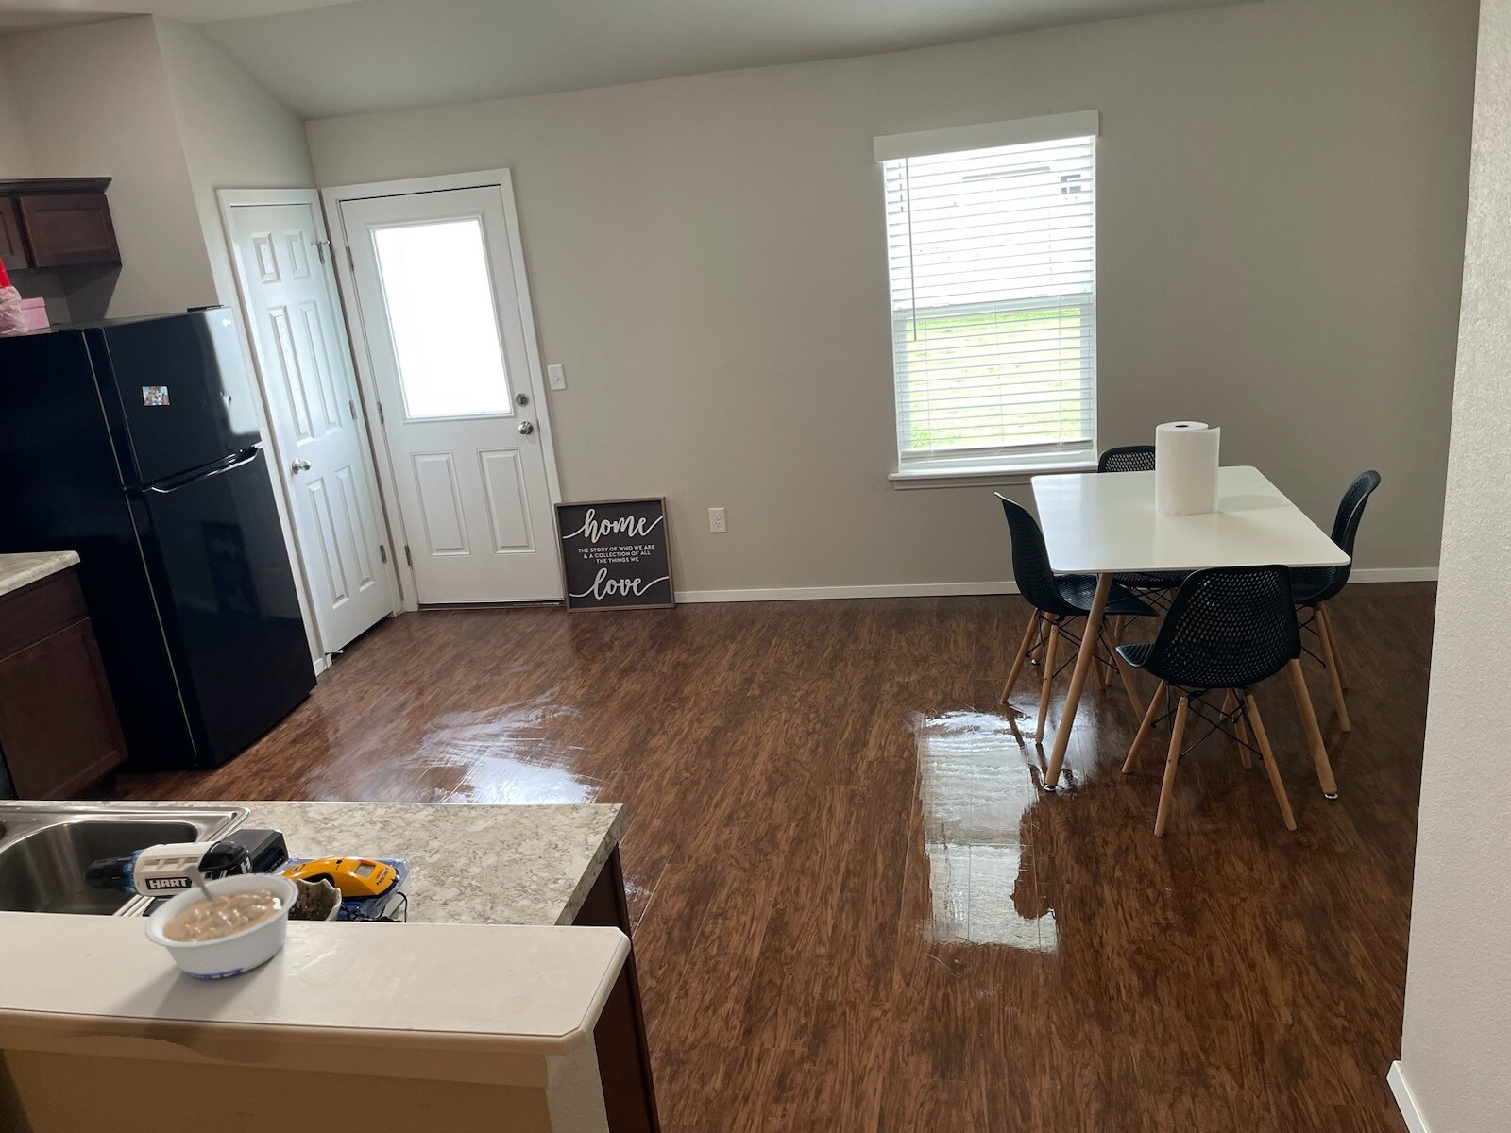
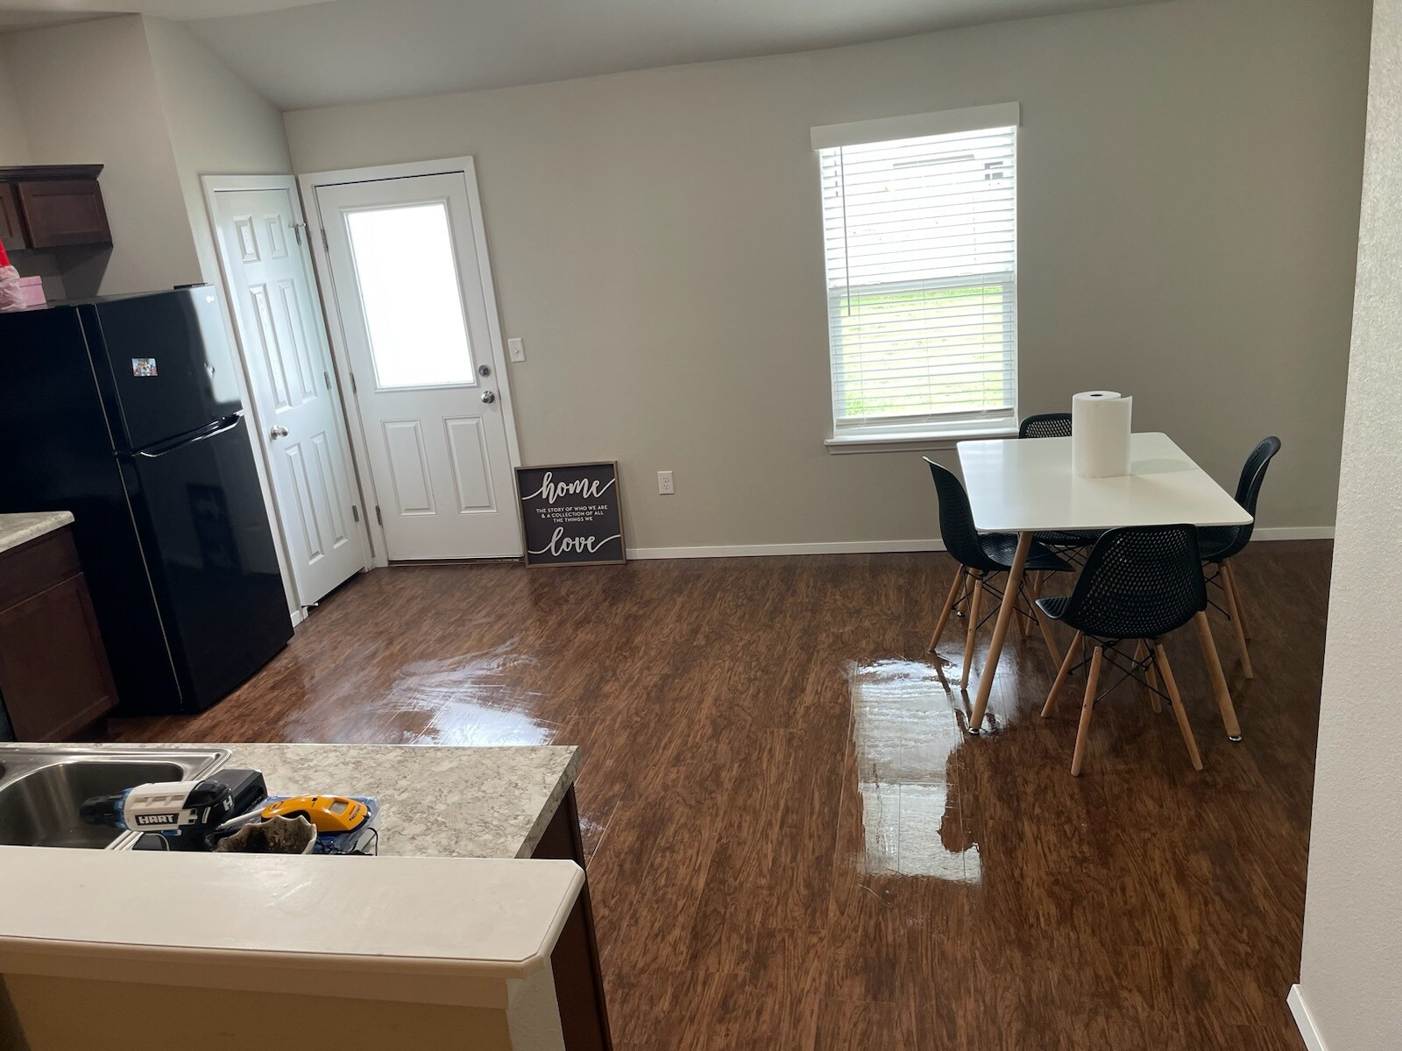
- legume (222, 925)
